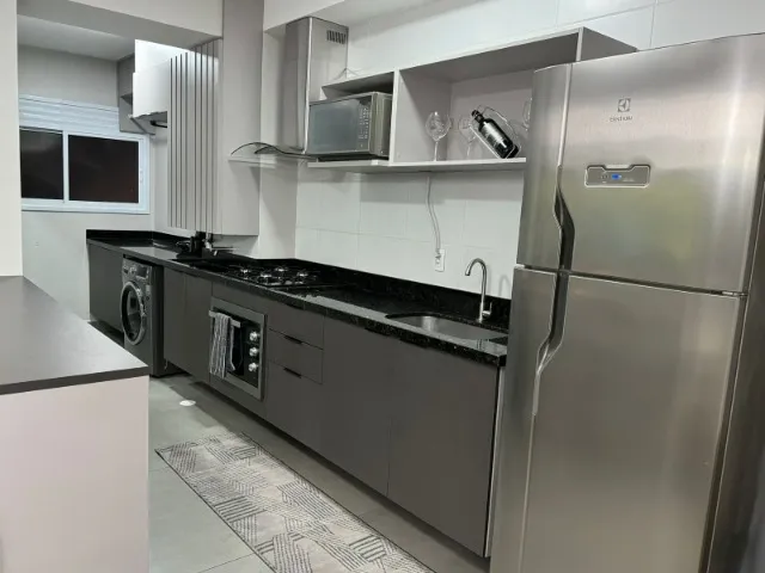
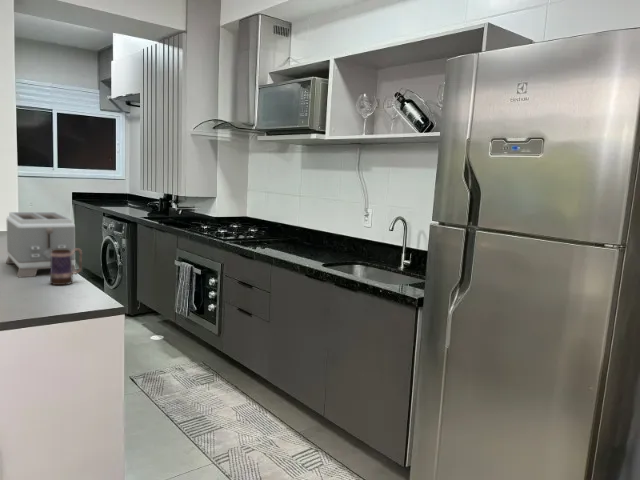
+ mug (66, 265)
+ toaster (41, 242)
